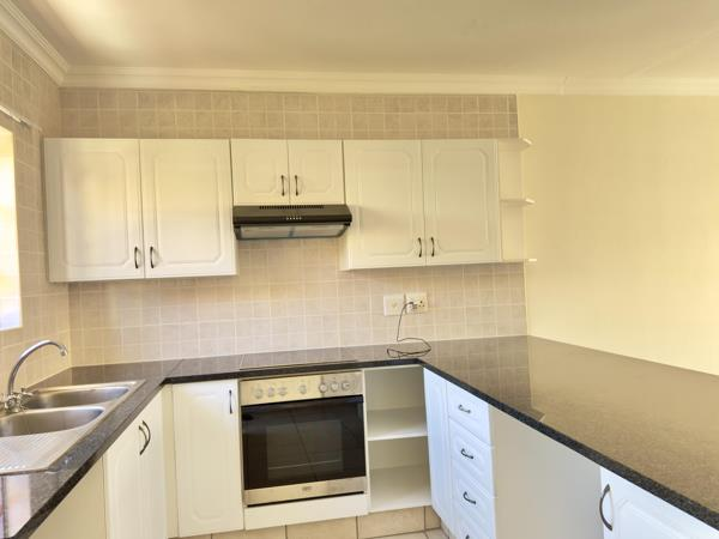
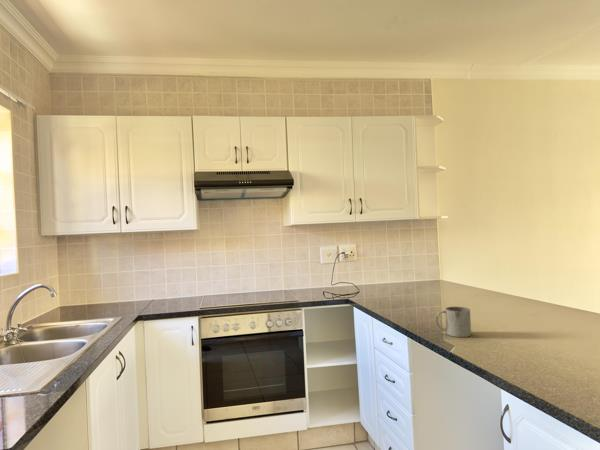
+ mug (452, 321)
